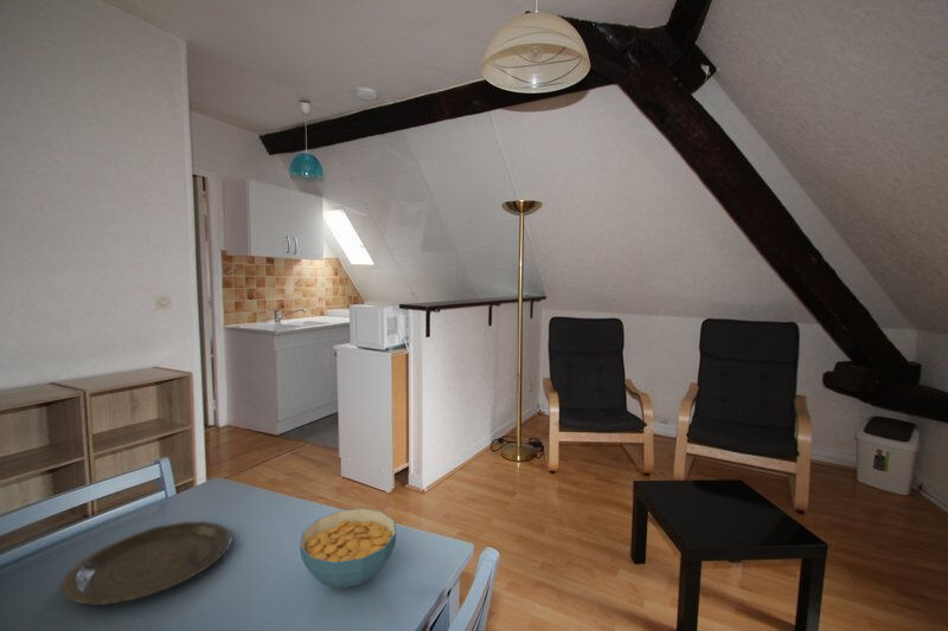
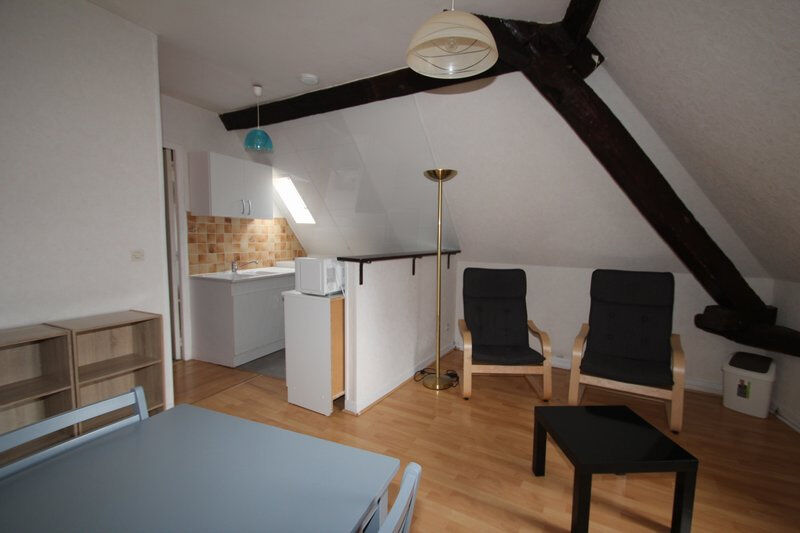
- cereal bowl (350, 554)
- plate (154, 559)
